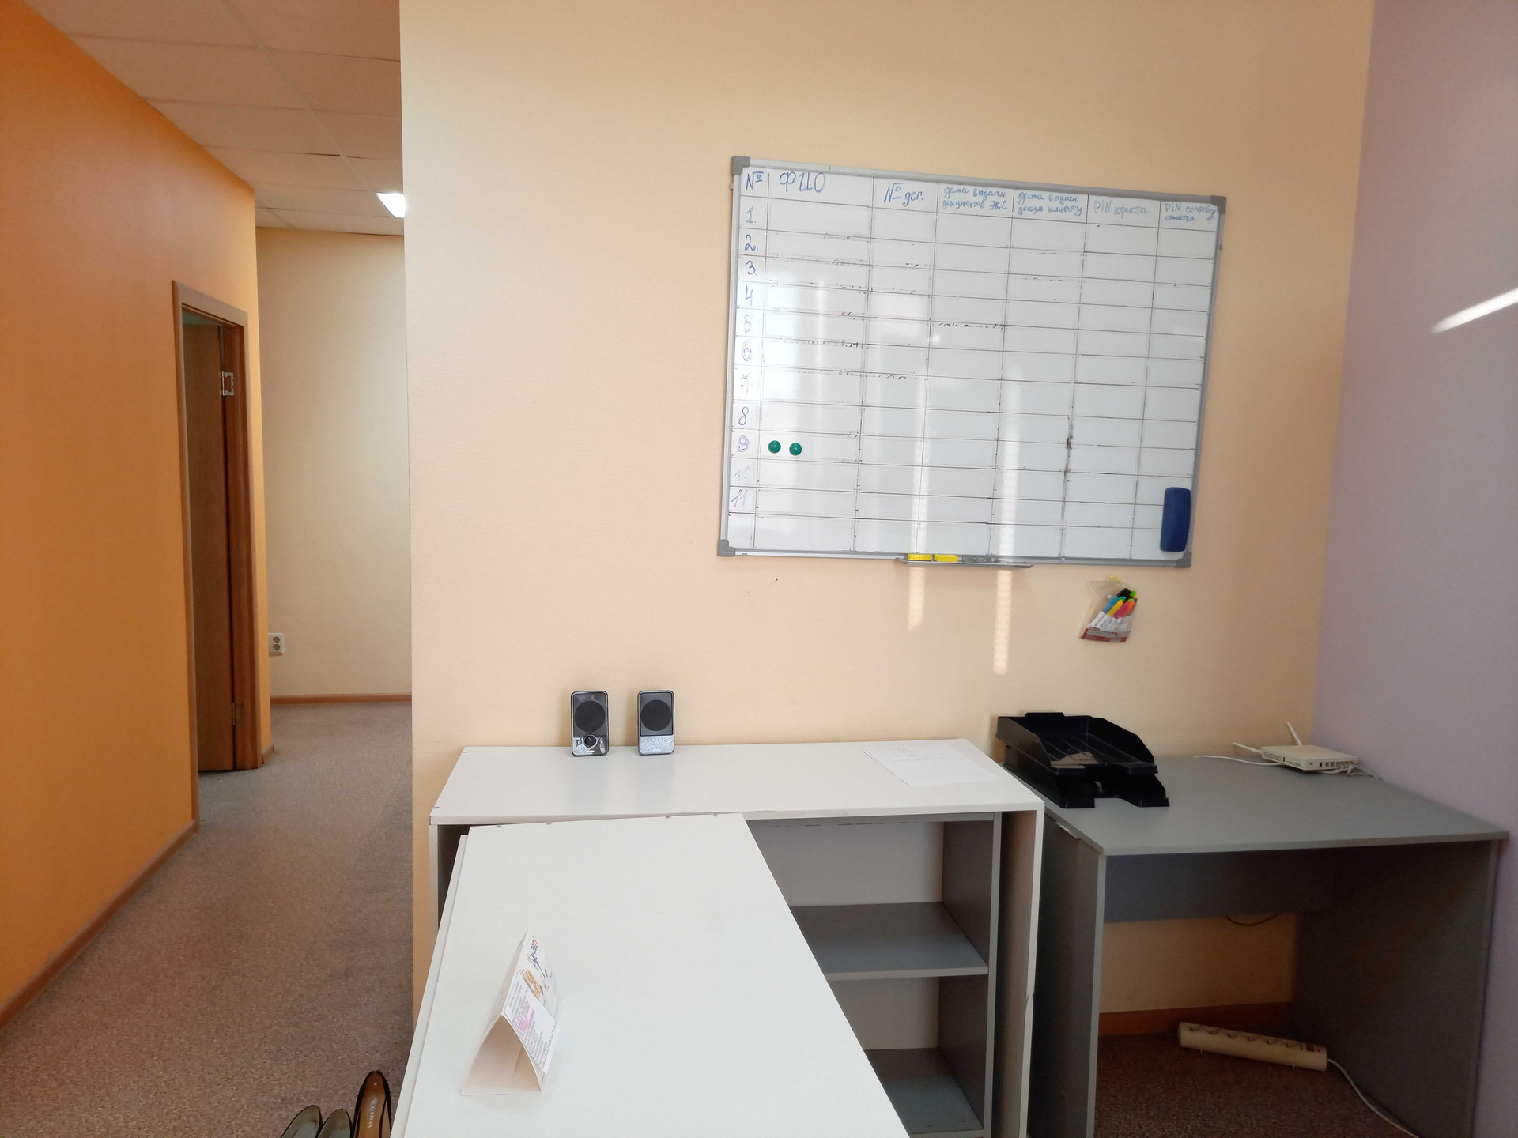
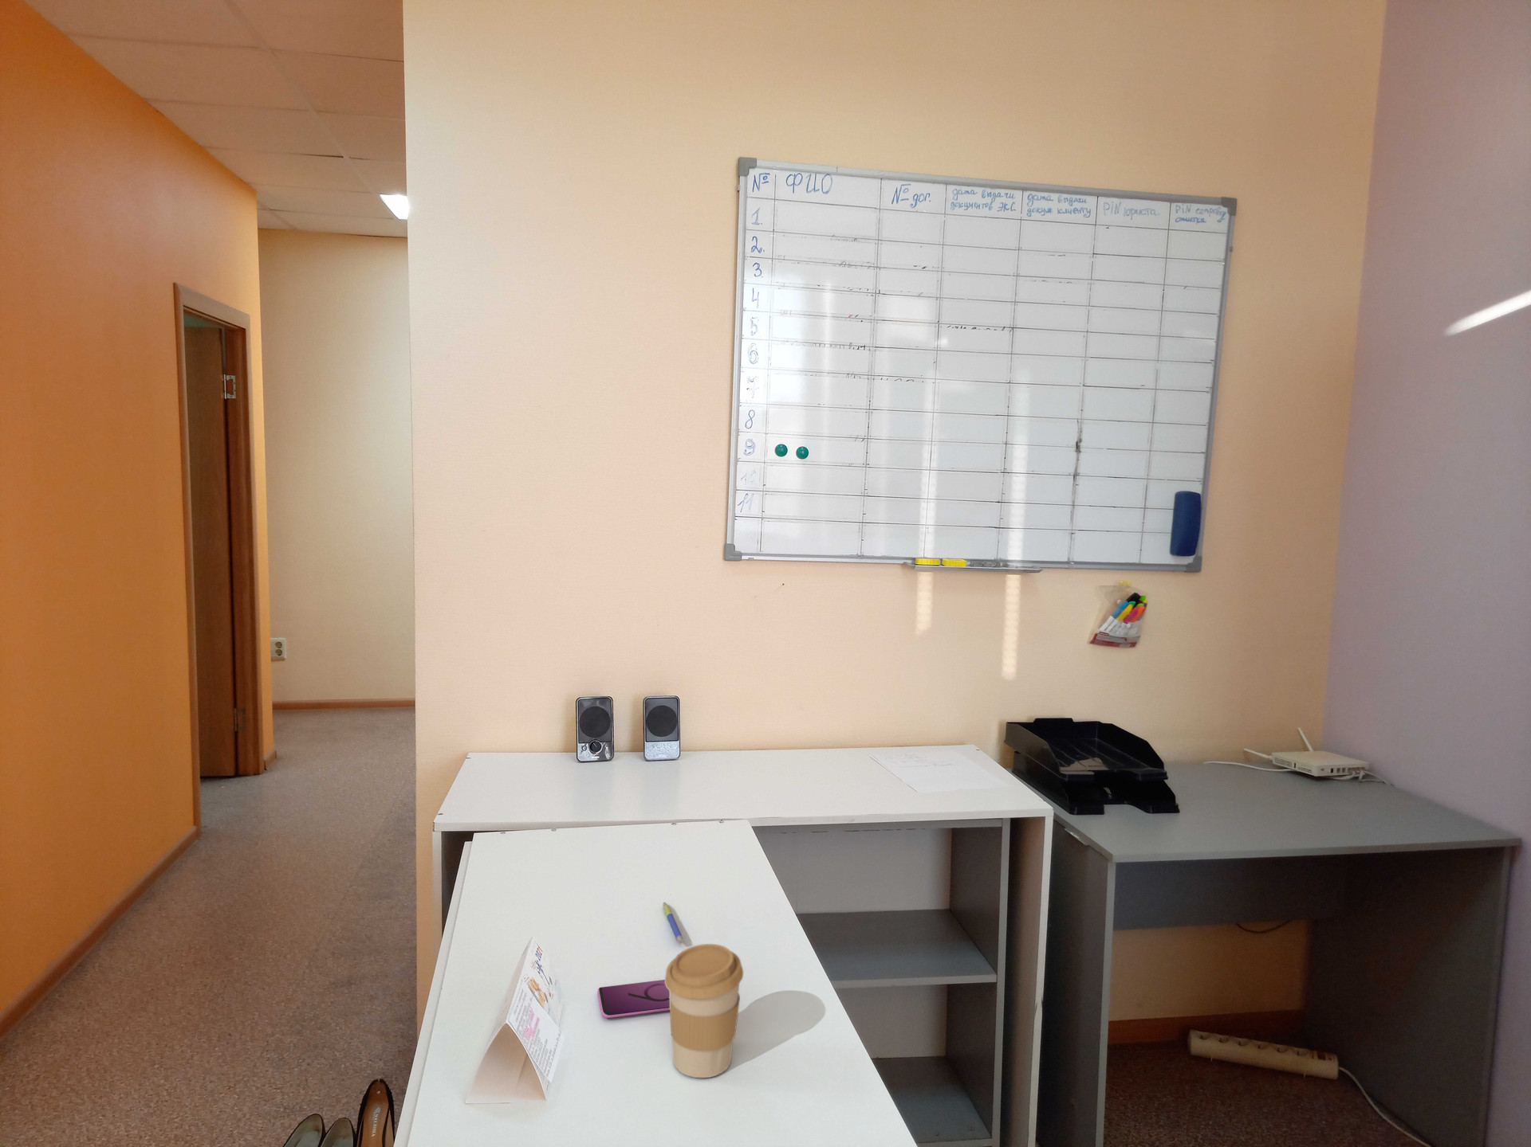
+ coffee cup (703, 1007)
+ smartphone (656, 995)
+ pen (671, 920)
